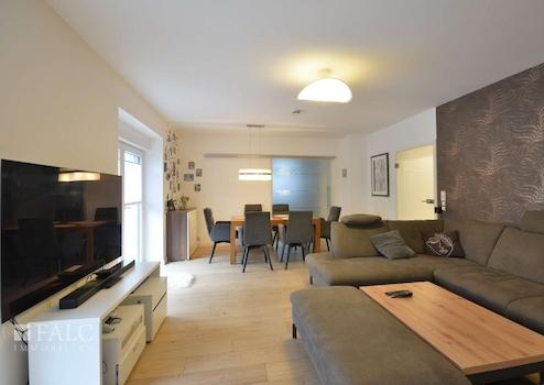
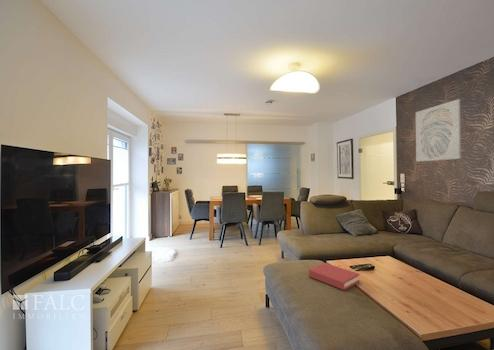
+ hardback book (333, 275)
+ wall art (436, 133)
